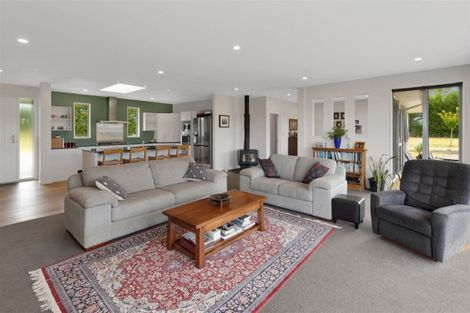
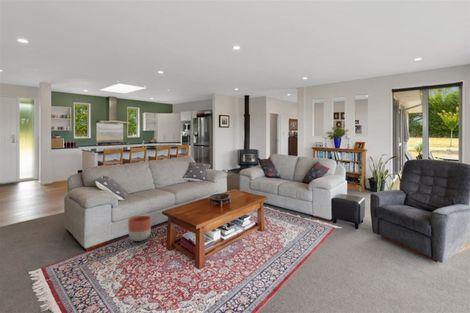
+ planter (139, 229)
